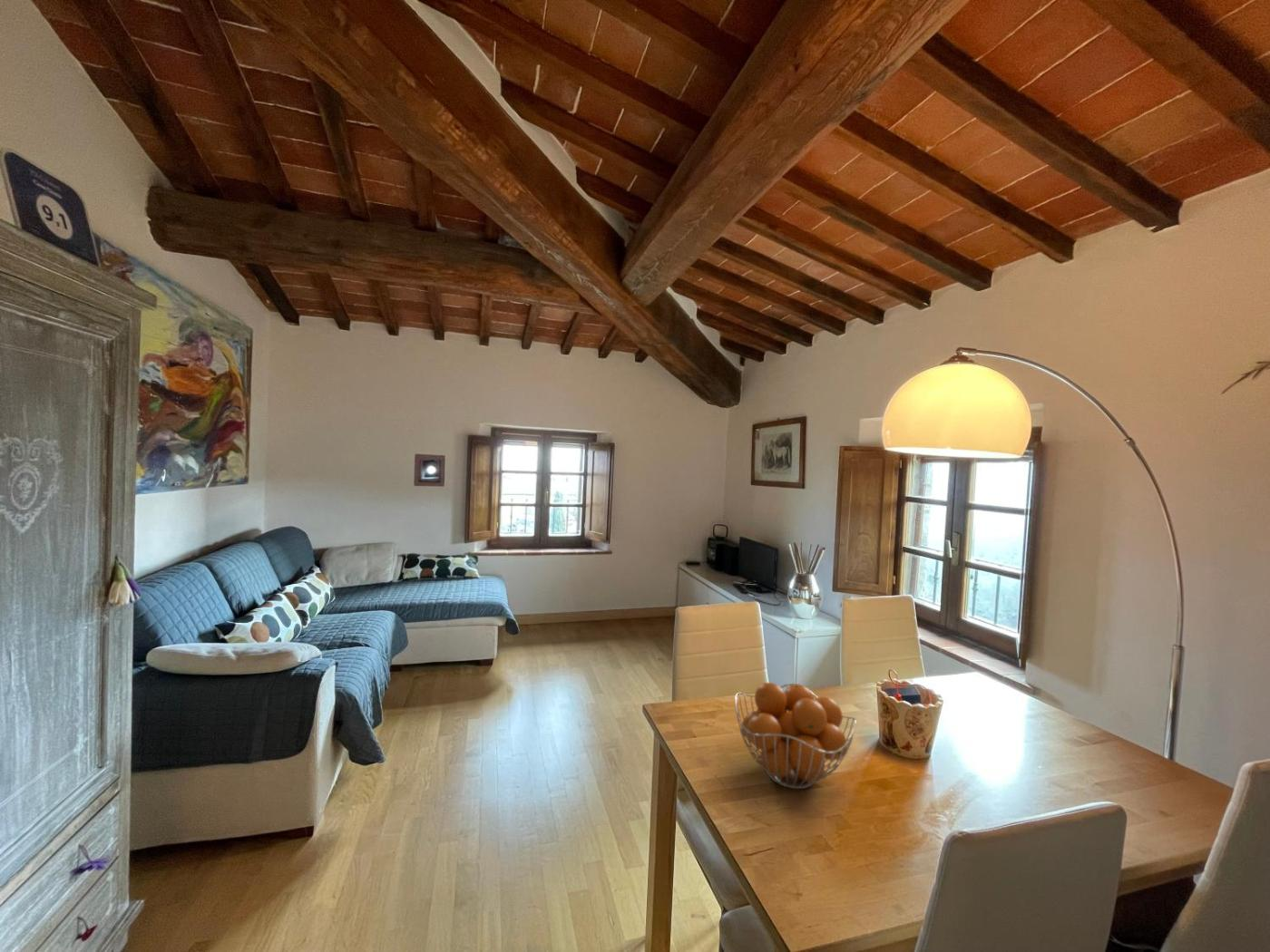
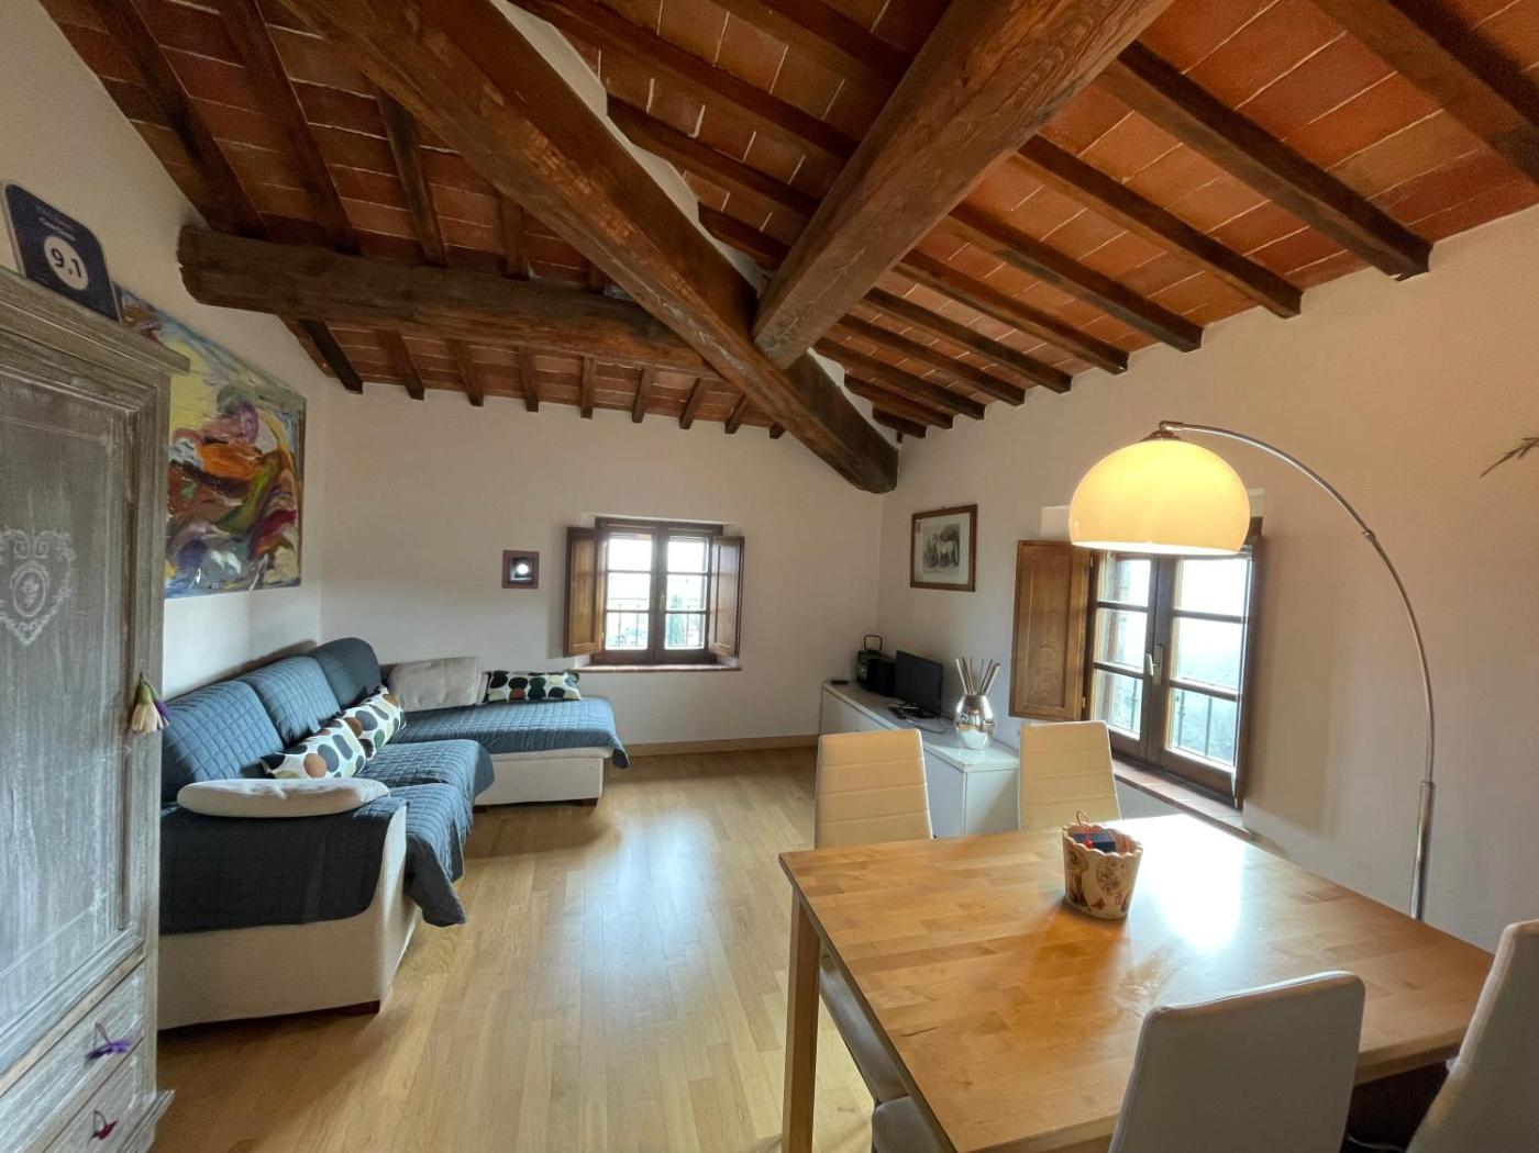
- fruit basket (792, 732)
